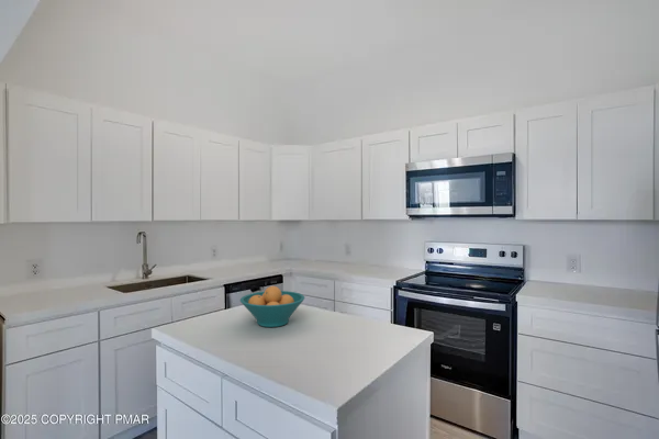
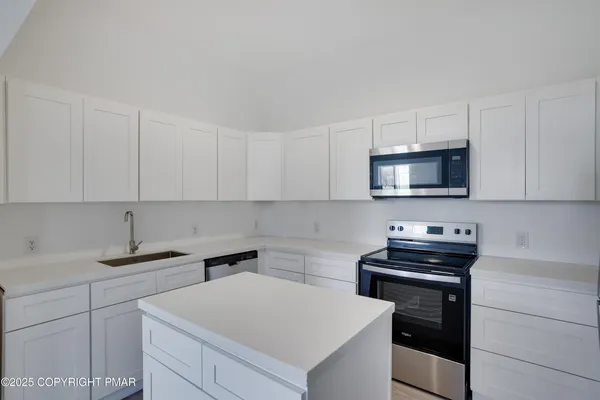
- fruit bowl (272, 304)
